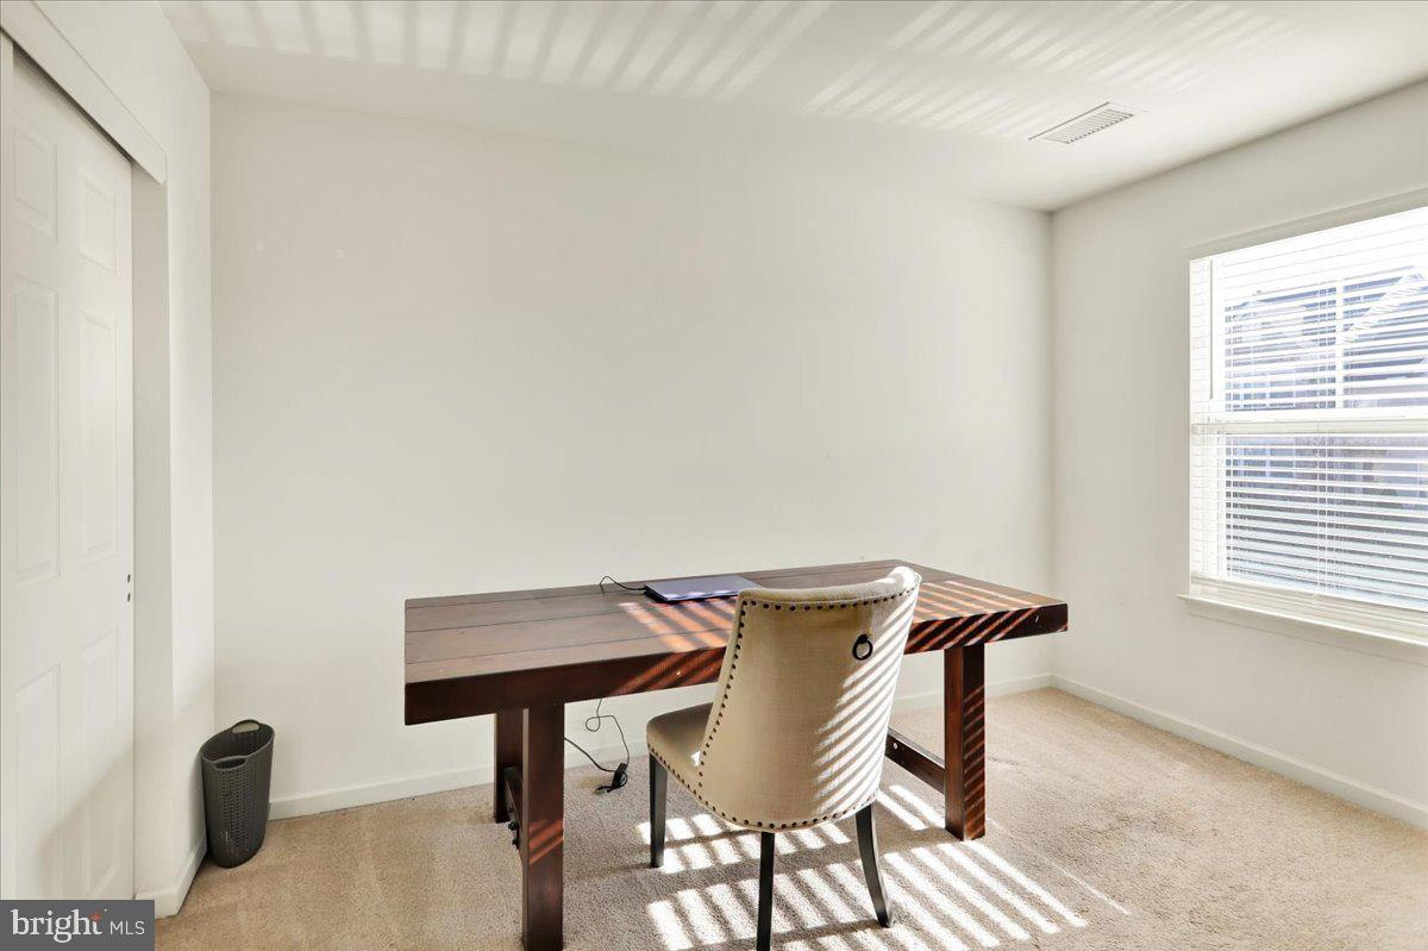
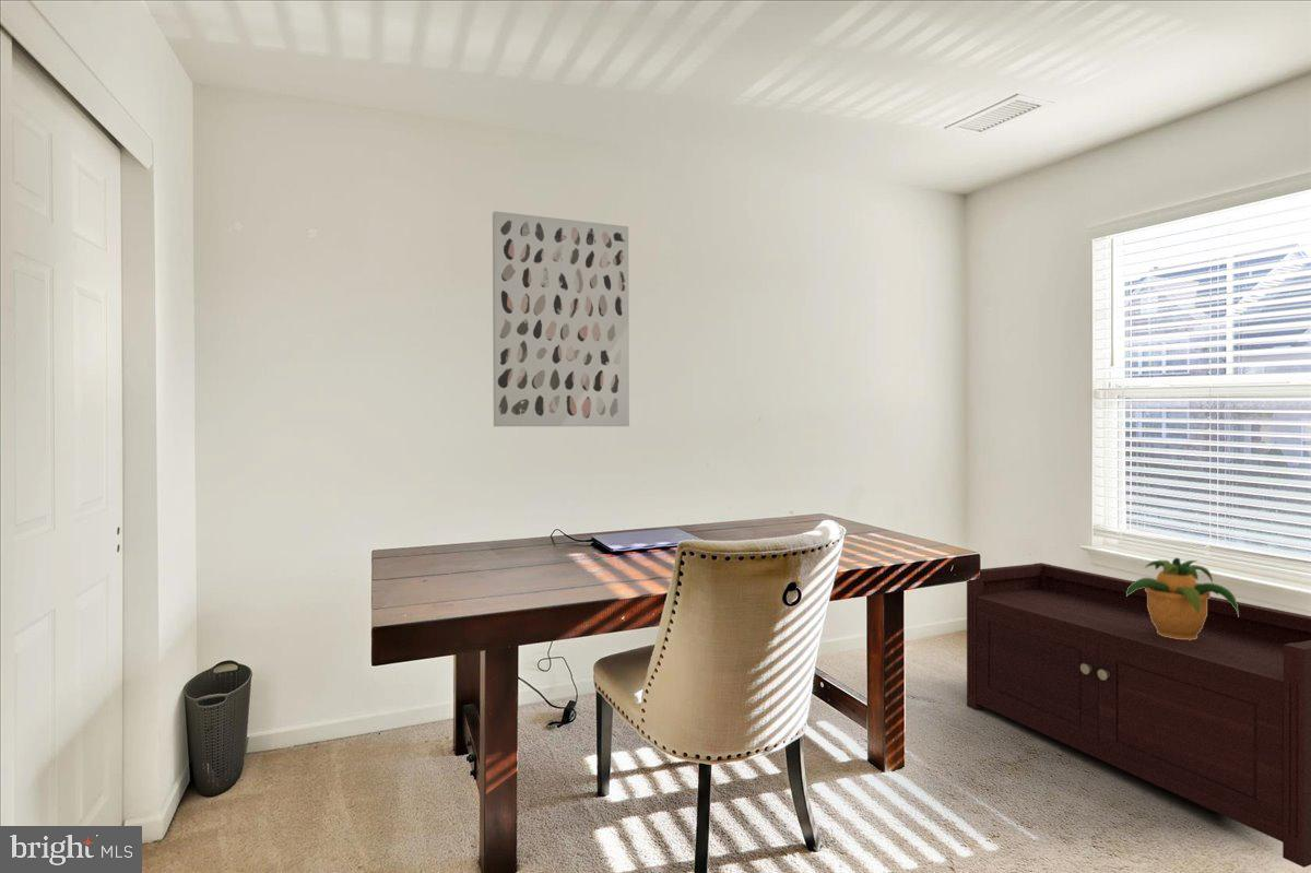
+ bench (1137, 677)
+ potted plant (1170, 593)
+ wall art (563, 323)
